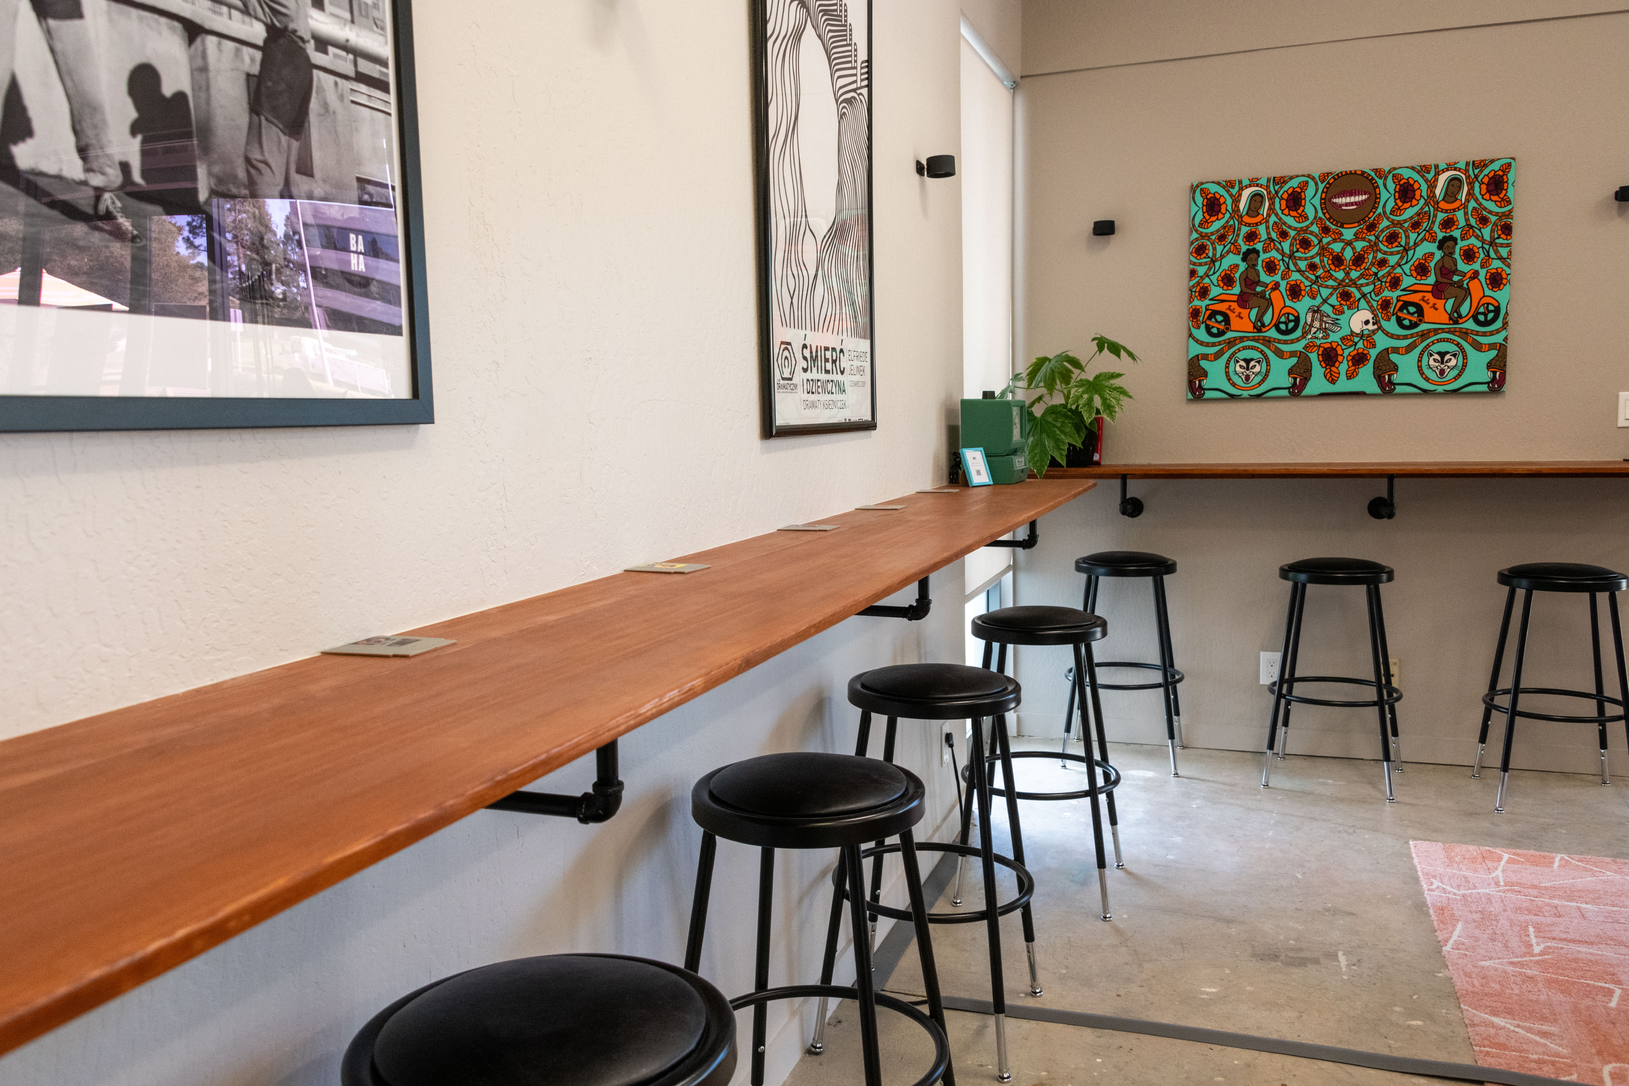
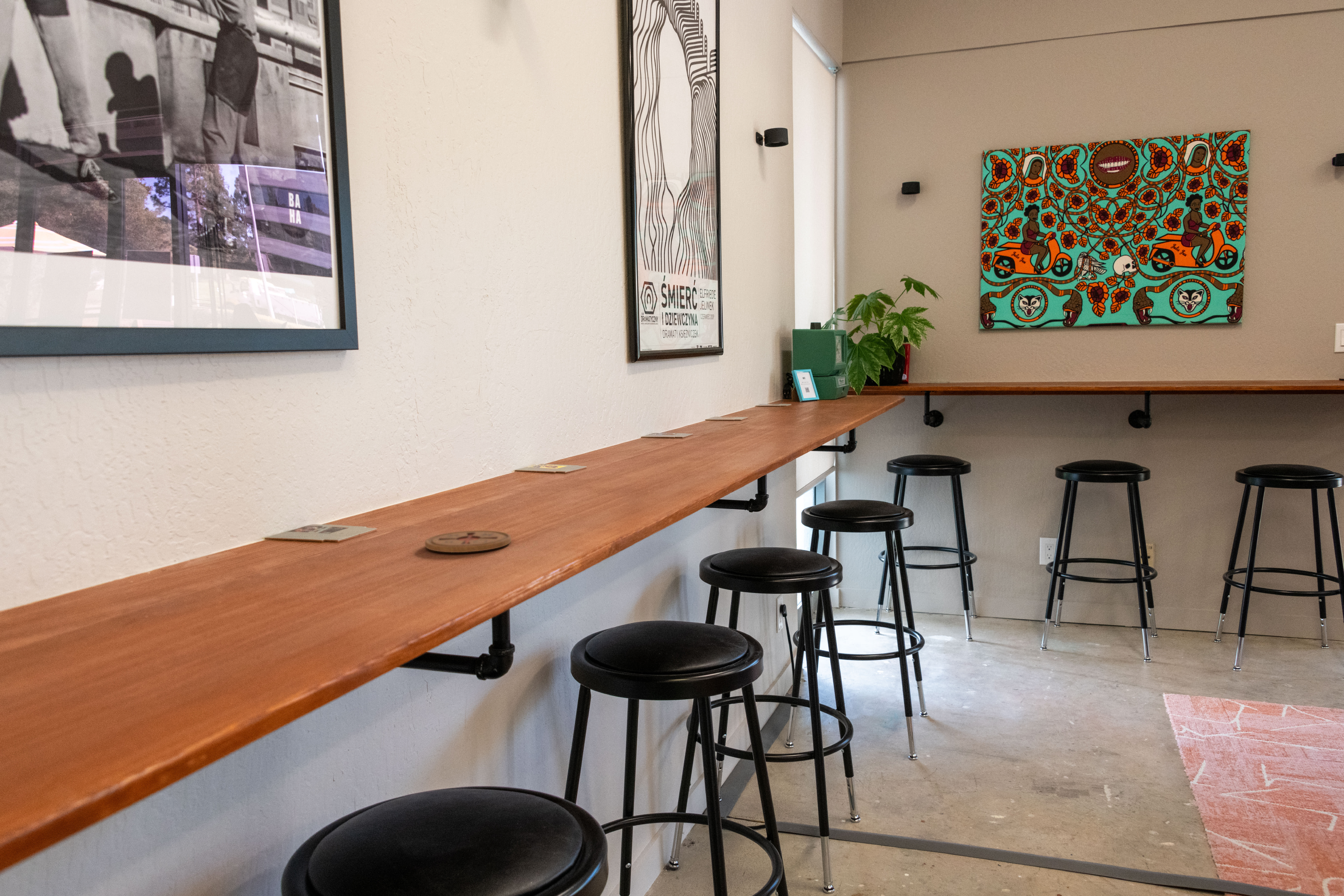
+ coaster (468, 541)
